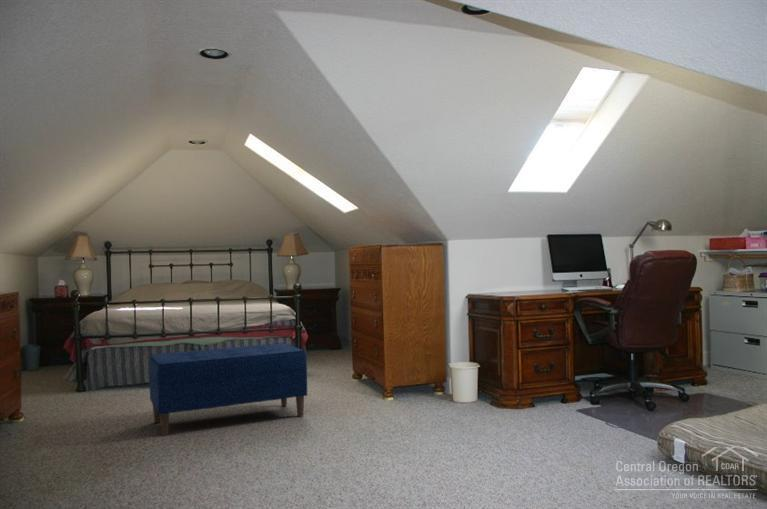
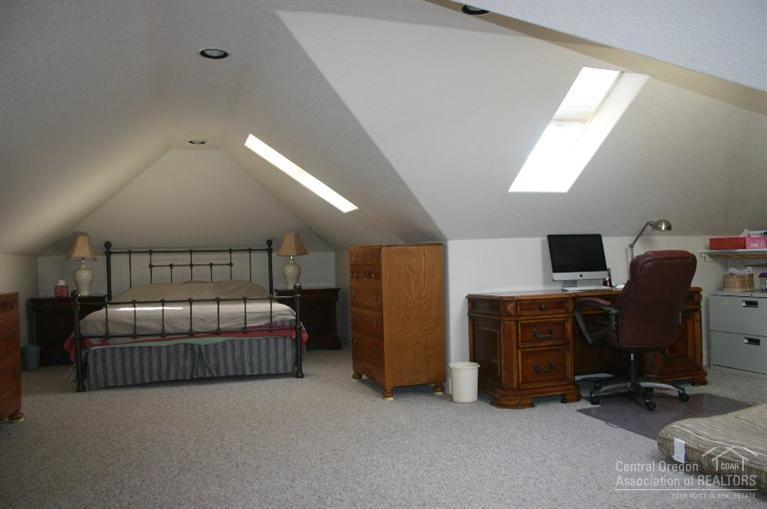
- bench (228, 385)
